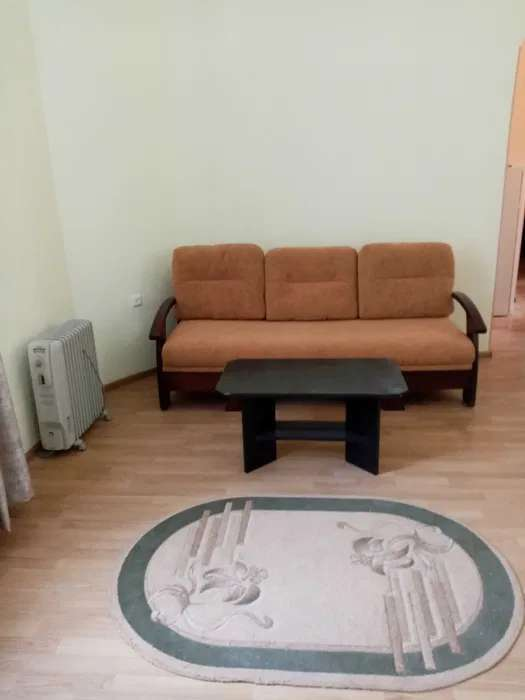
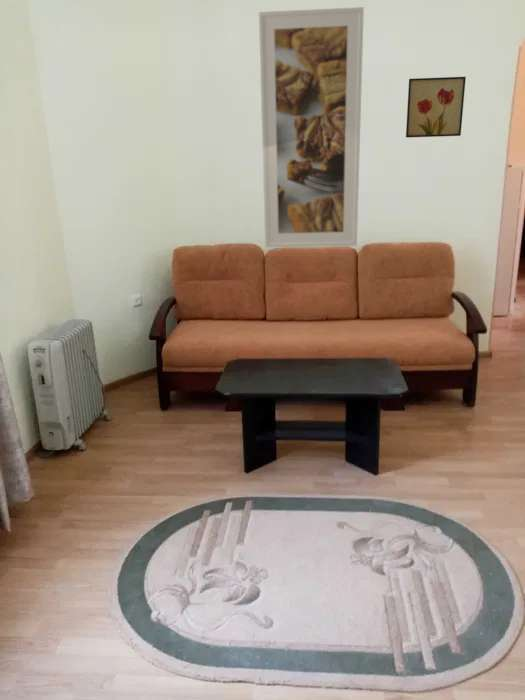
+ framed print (310, 136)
+ wall art (434, 107)
